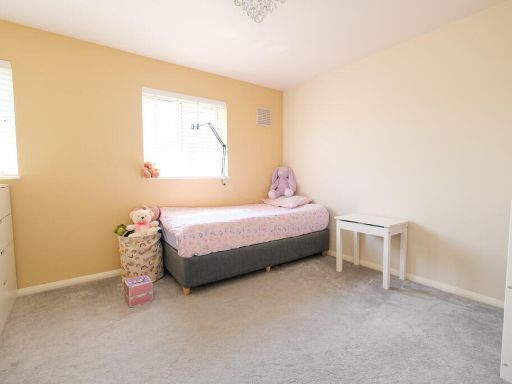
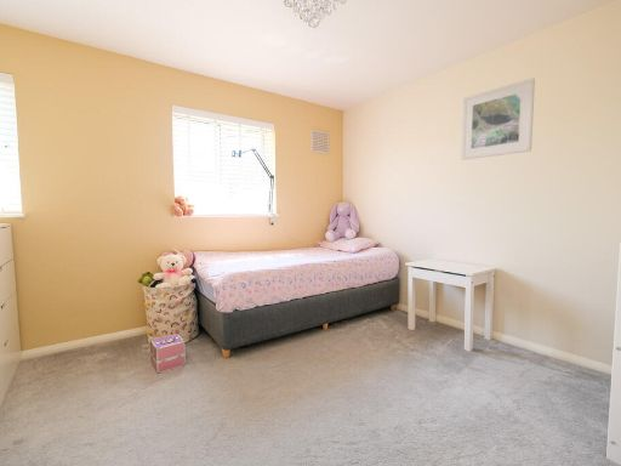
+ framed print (495, 123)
